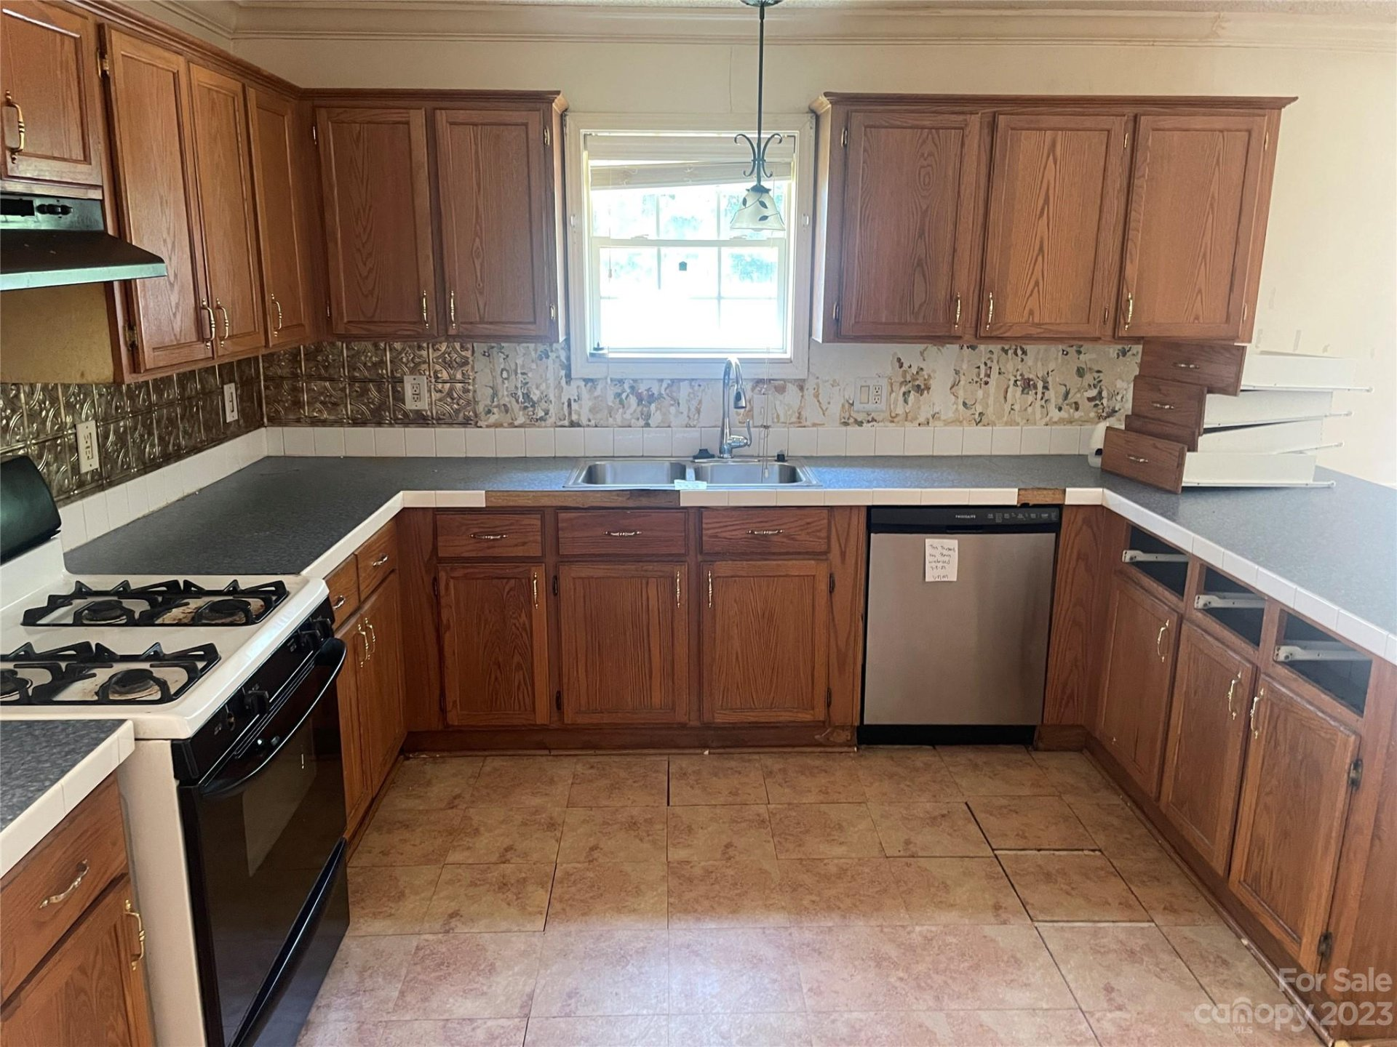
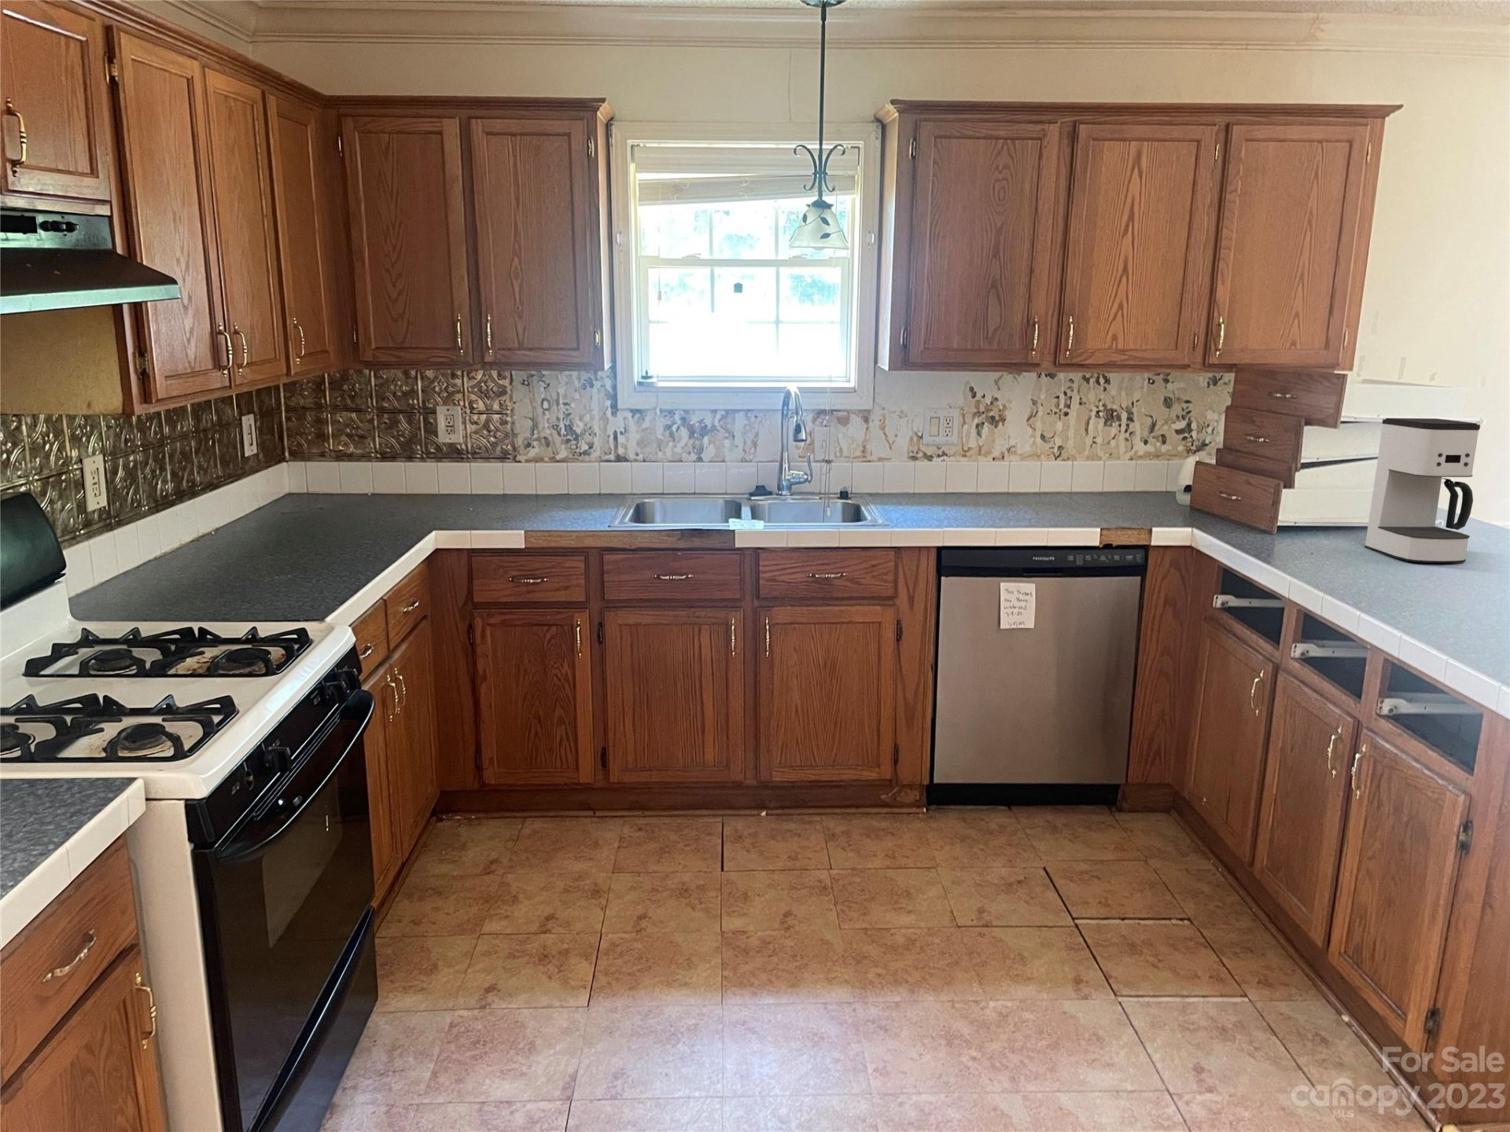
+ coffee maker (1433, 489)
